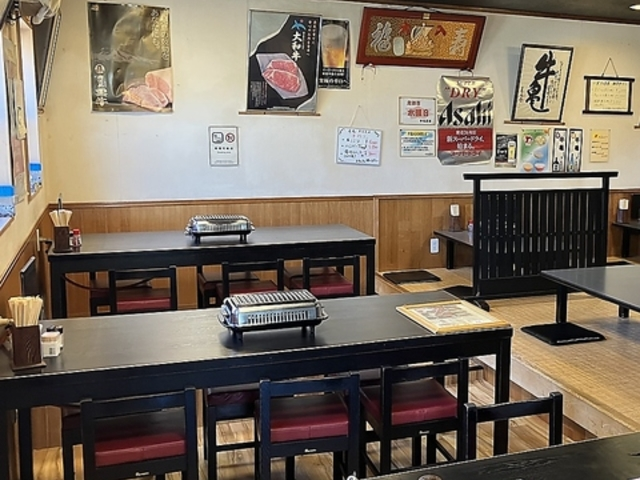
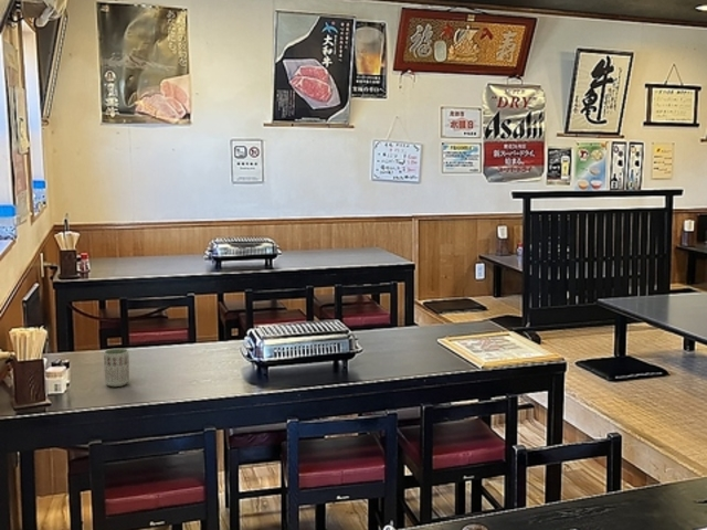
+ cup (116, 367)
